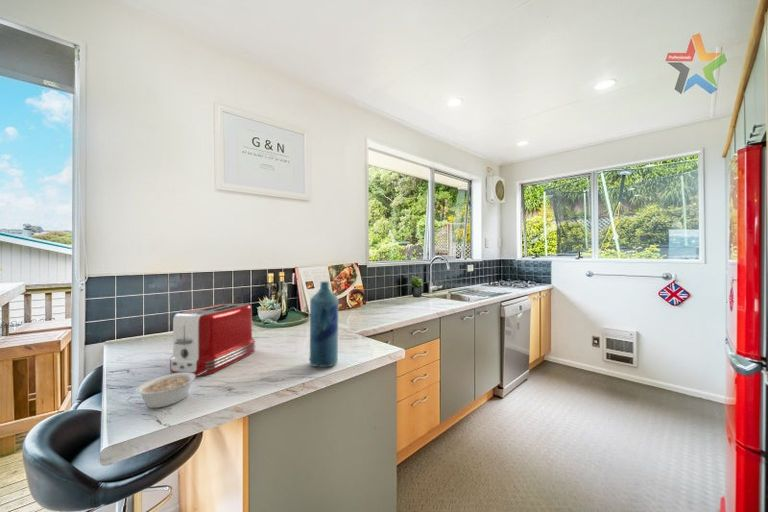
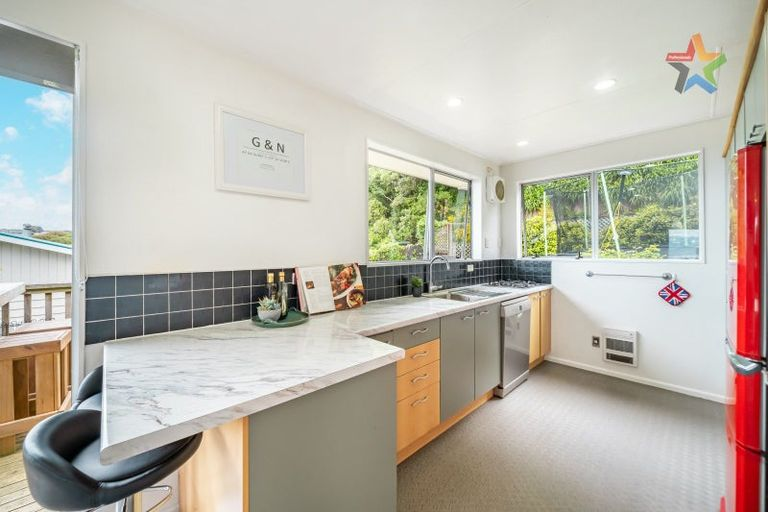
- legume (169, 388)
- toaster (216, 334)
- bottle (324, 322)
